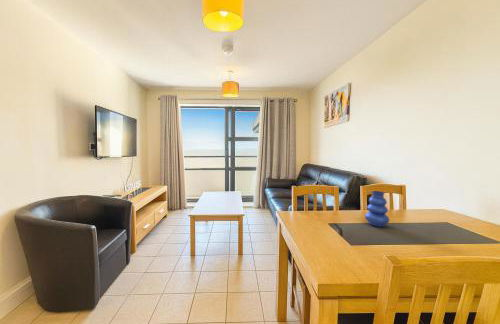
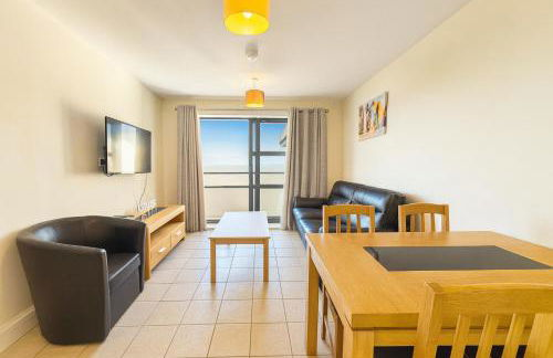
- vase (377, 208)
